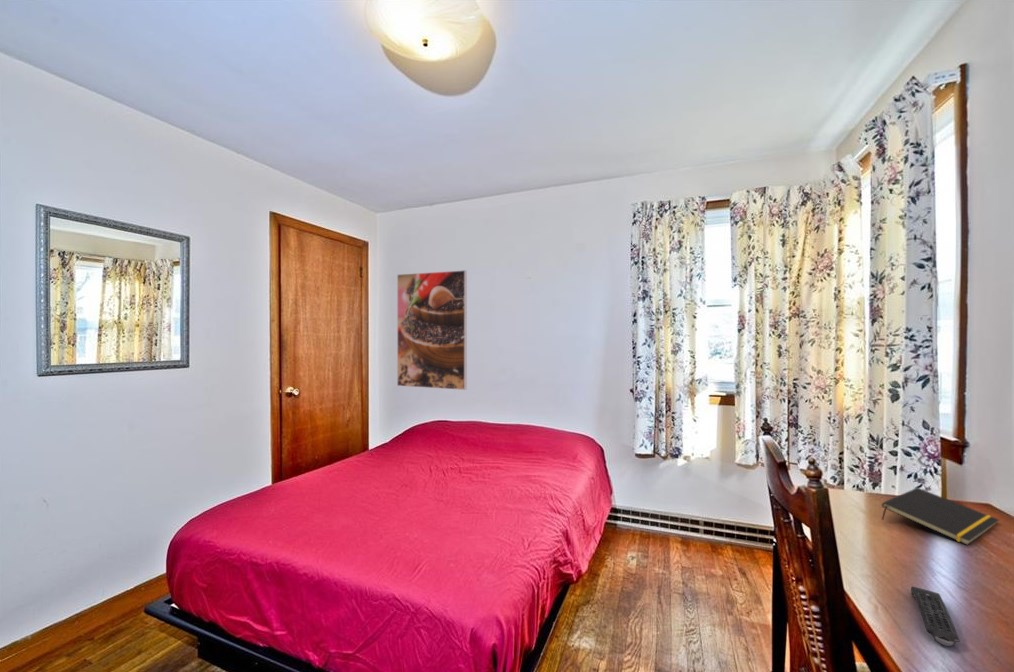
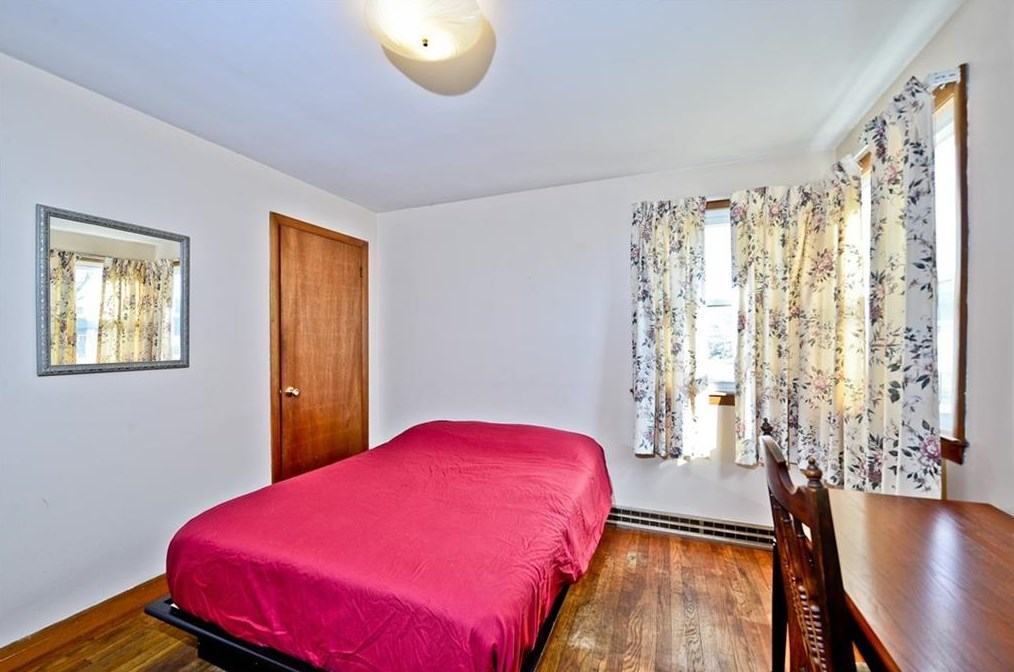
- notepad (939, 513)
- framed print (430, 330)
- remote control (934, 614)
